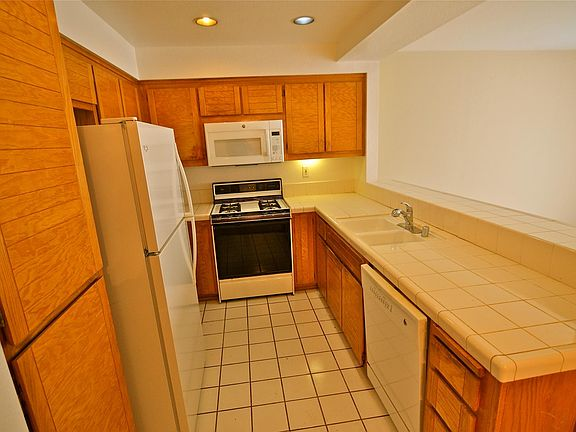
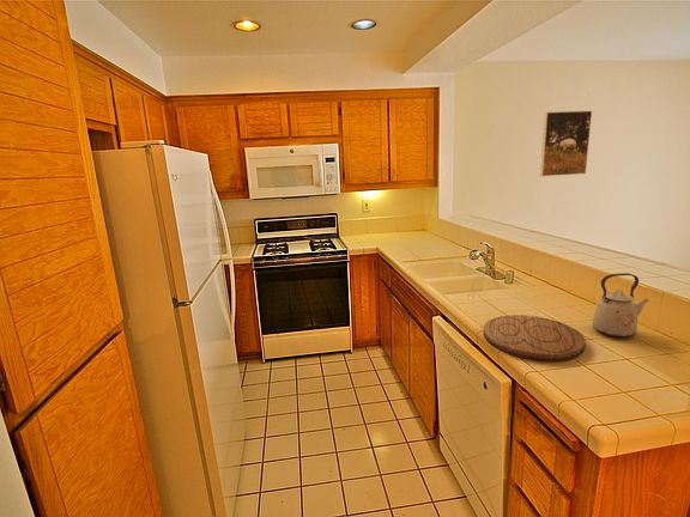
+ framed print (565, 144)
+ cutting board (531, 335)
+ kettle (623, 303)
